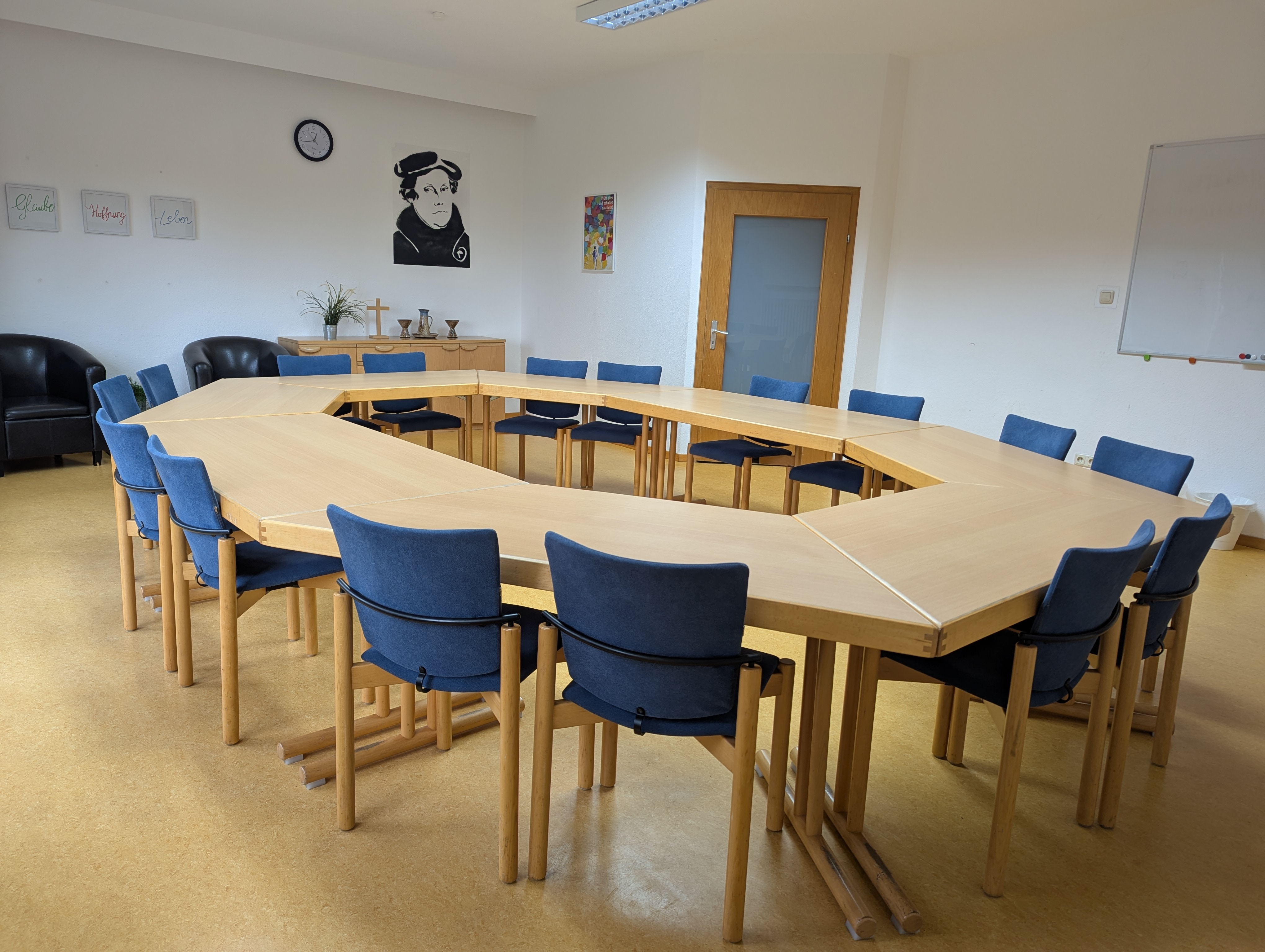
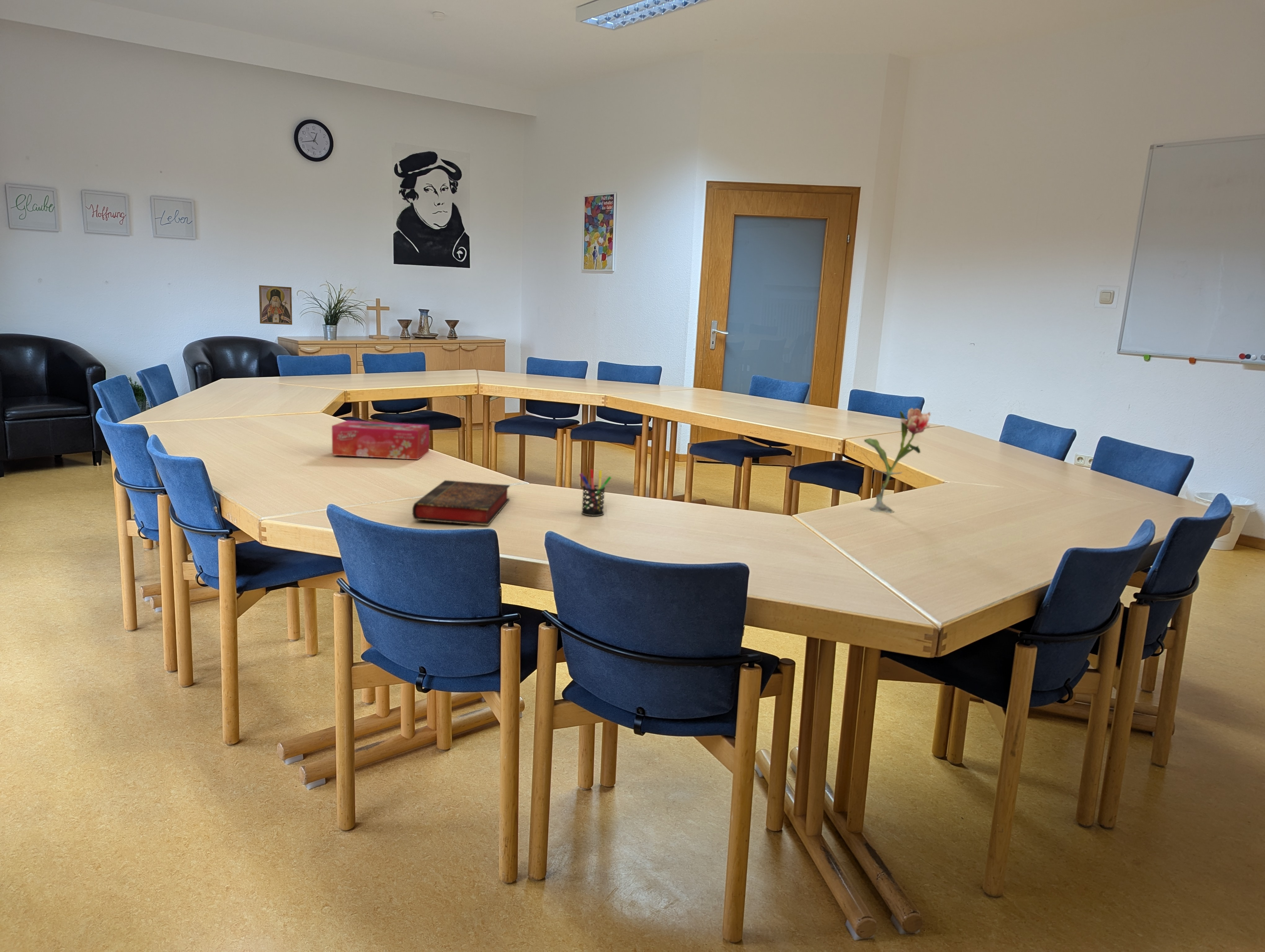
+ book (464, 501)
+ flower (898, 461)
+ religious icon (276, 305)
+ tissue box (382, 439)
+ pen holder (596, 491)
